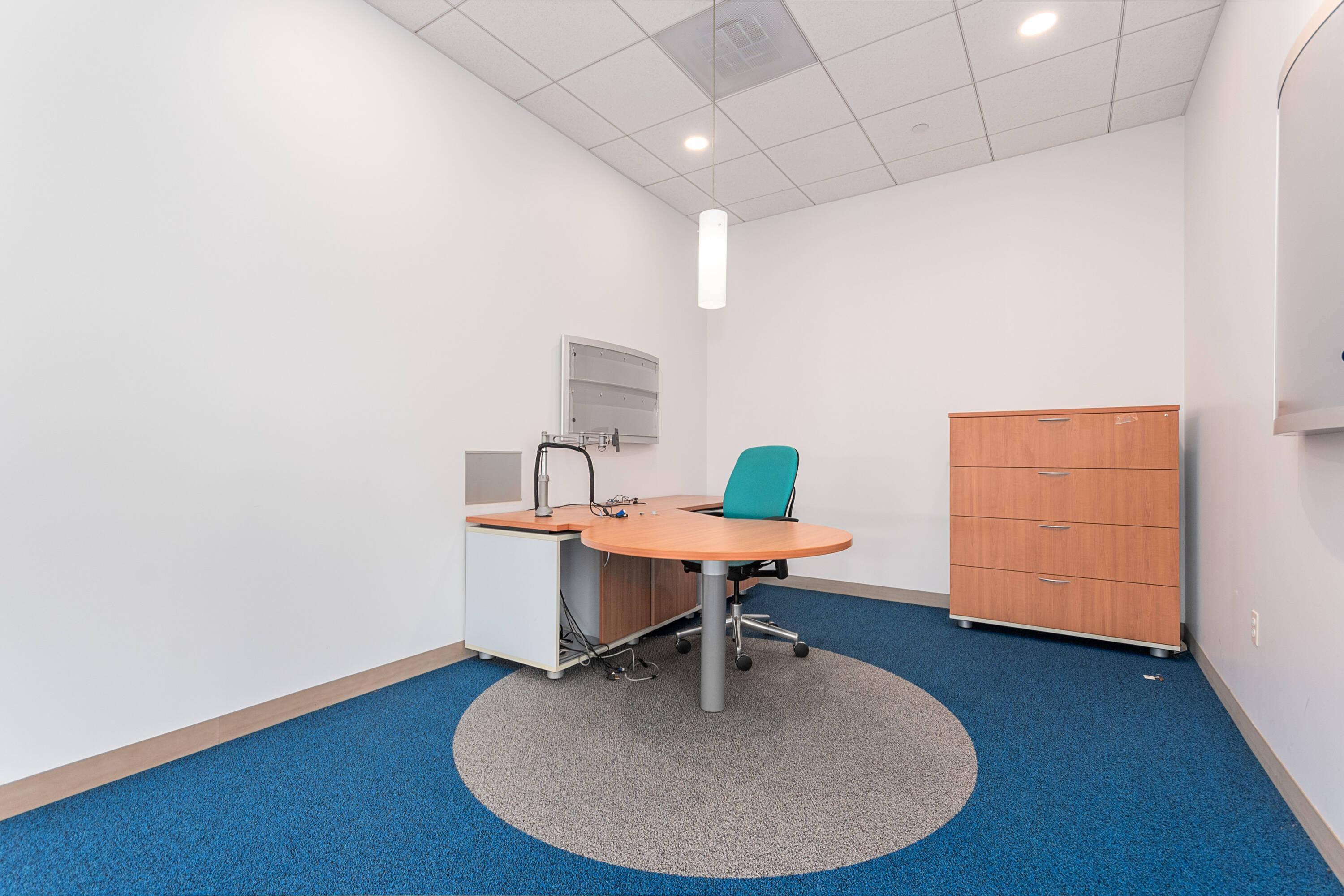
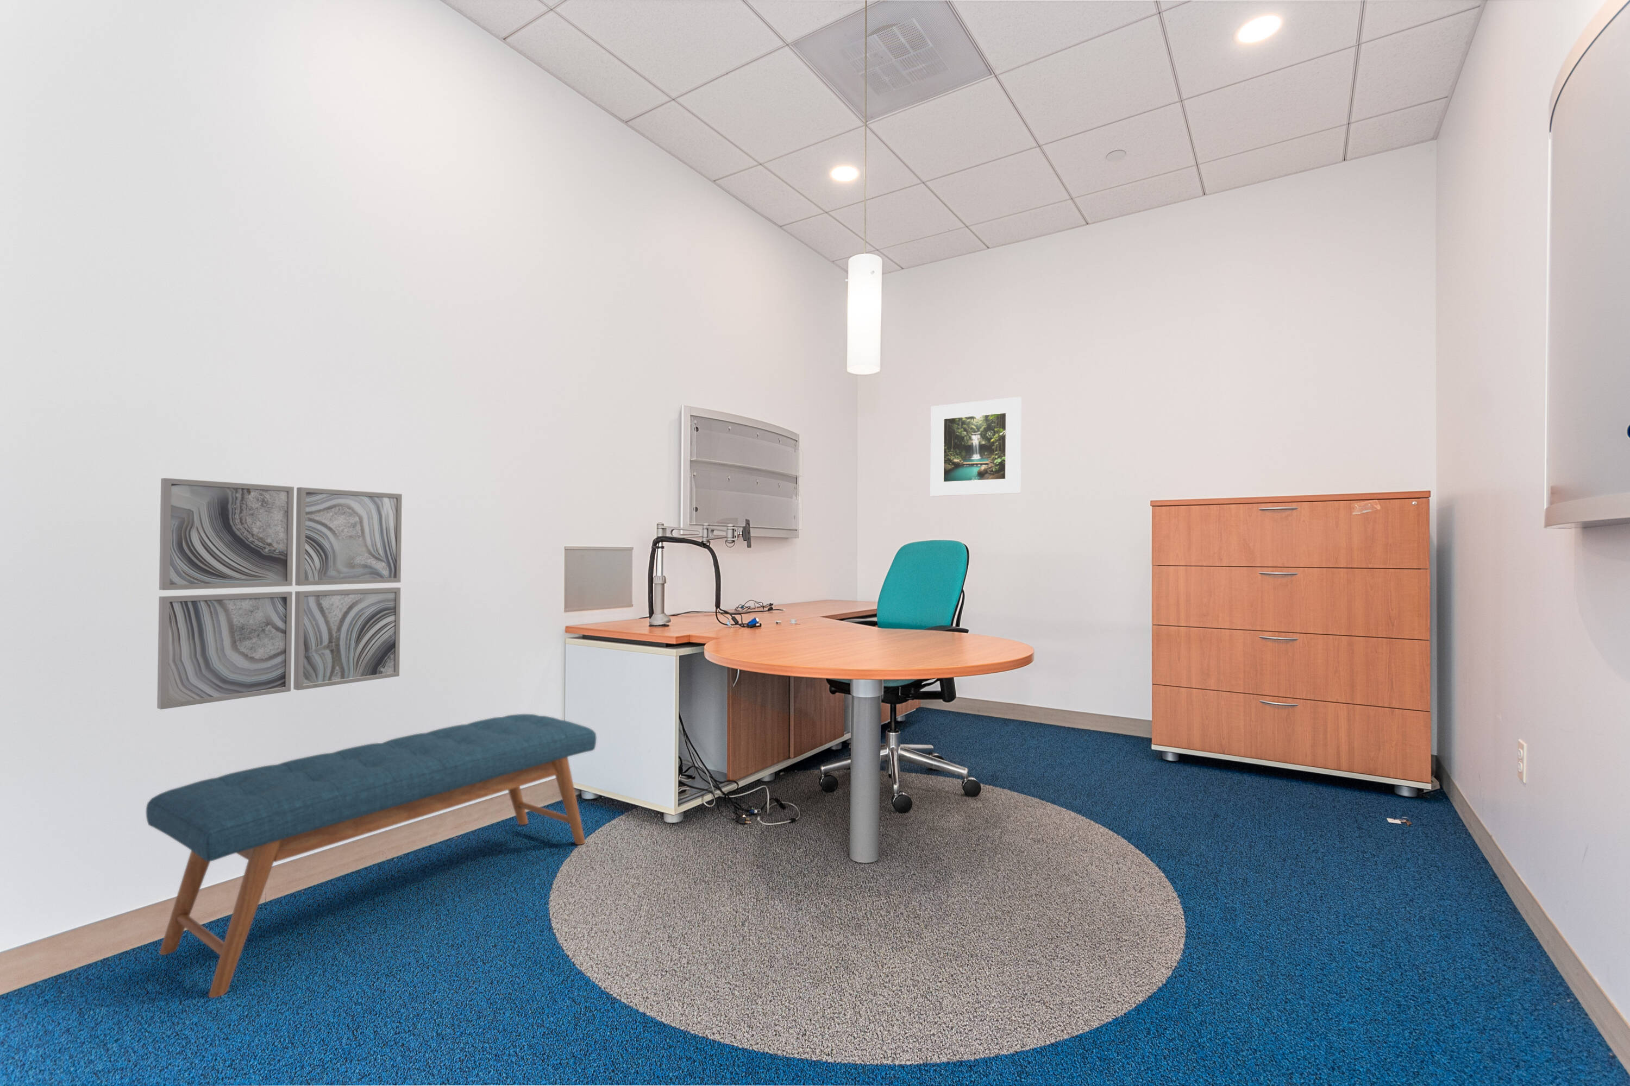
+ bench (408, 817)
+ wall art (295, 591)
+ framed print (974, 448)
